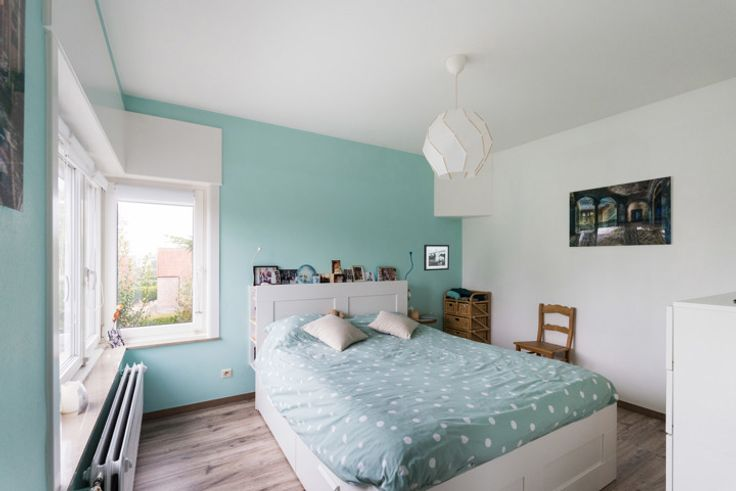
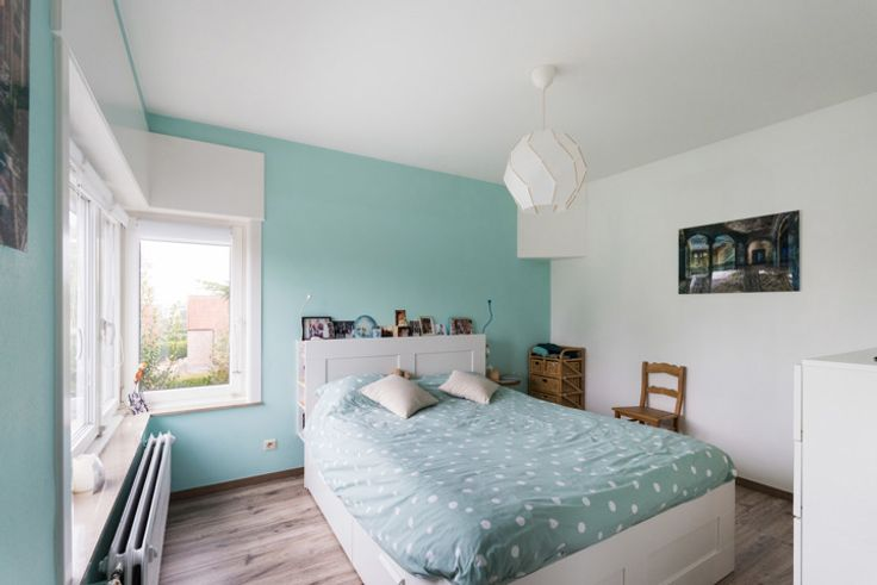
- picture frame (436, 257)
